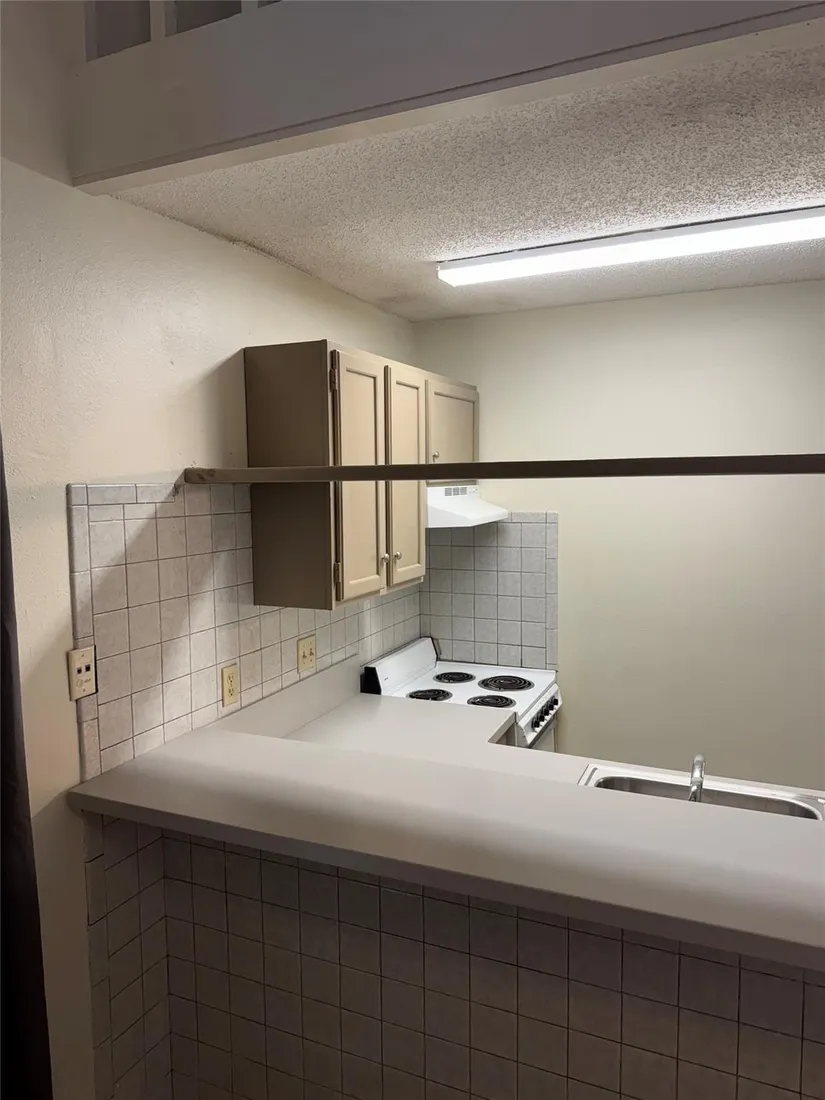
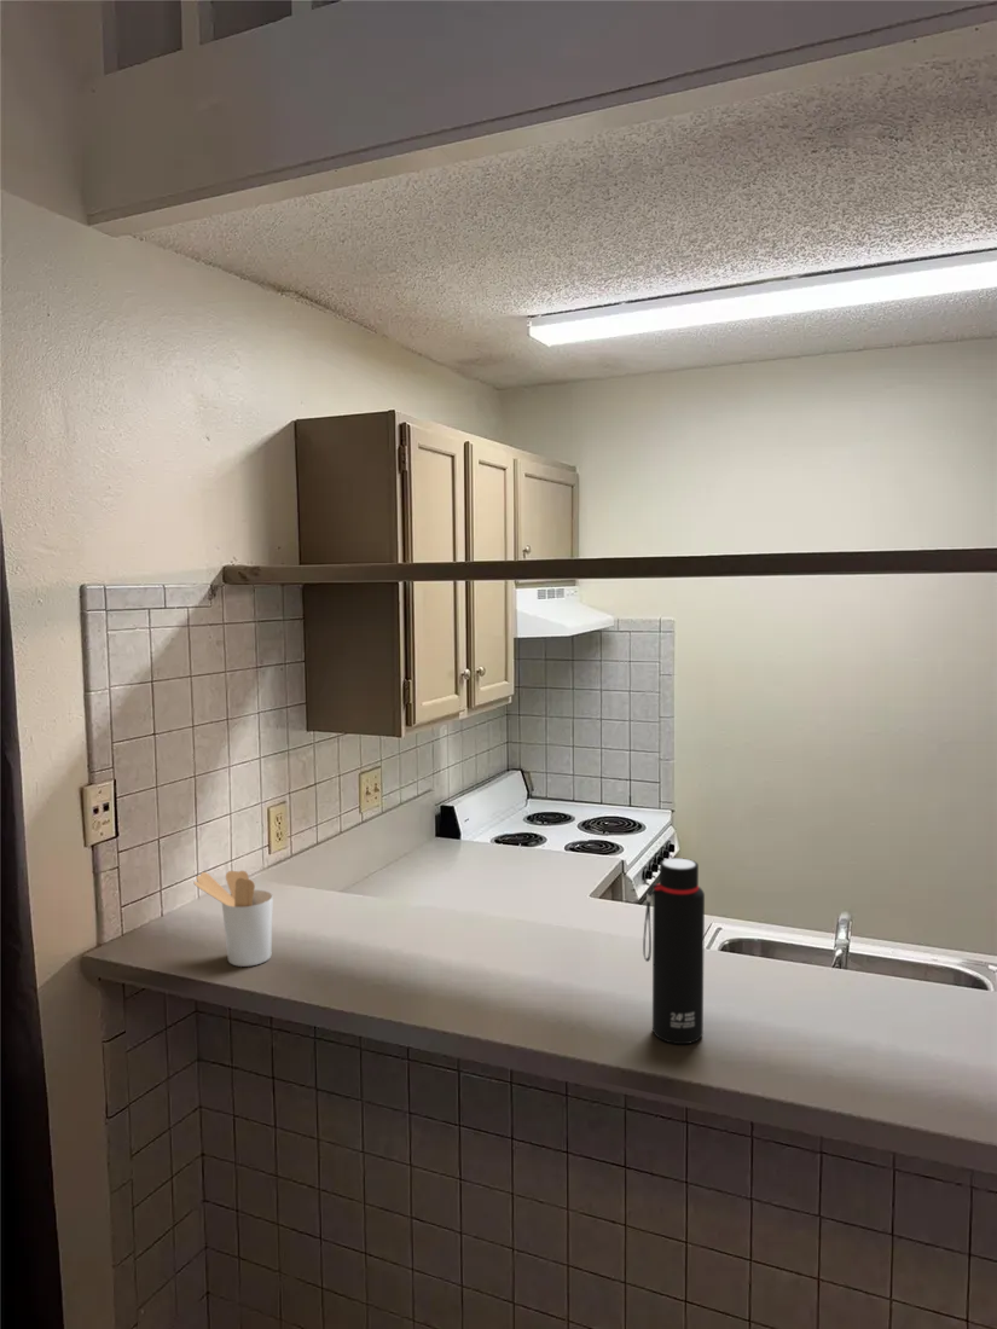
+ water bottle (673, 948)
+ utensil holder (233, 915)
